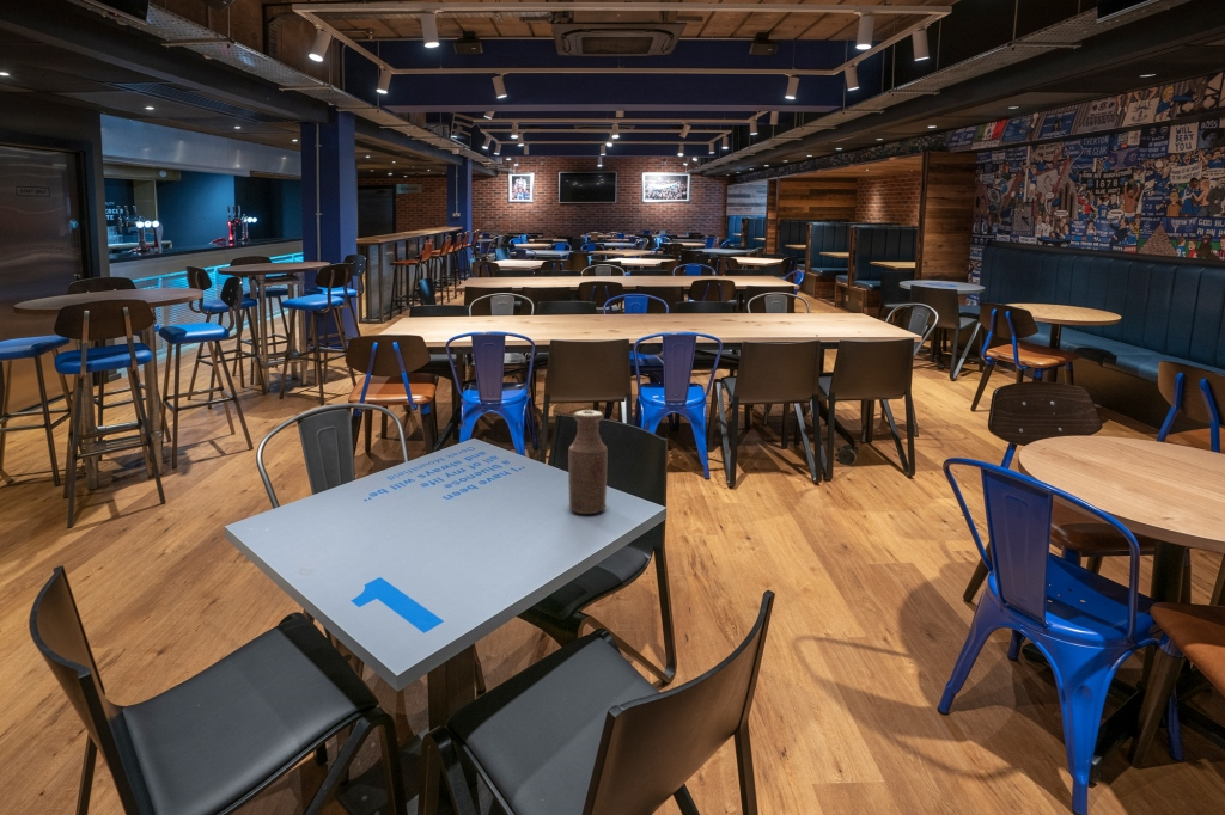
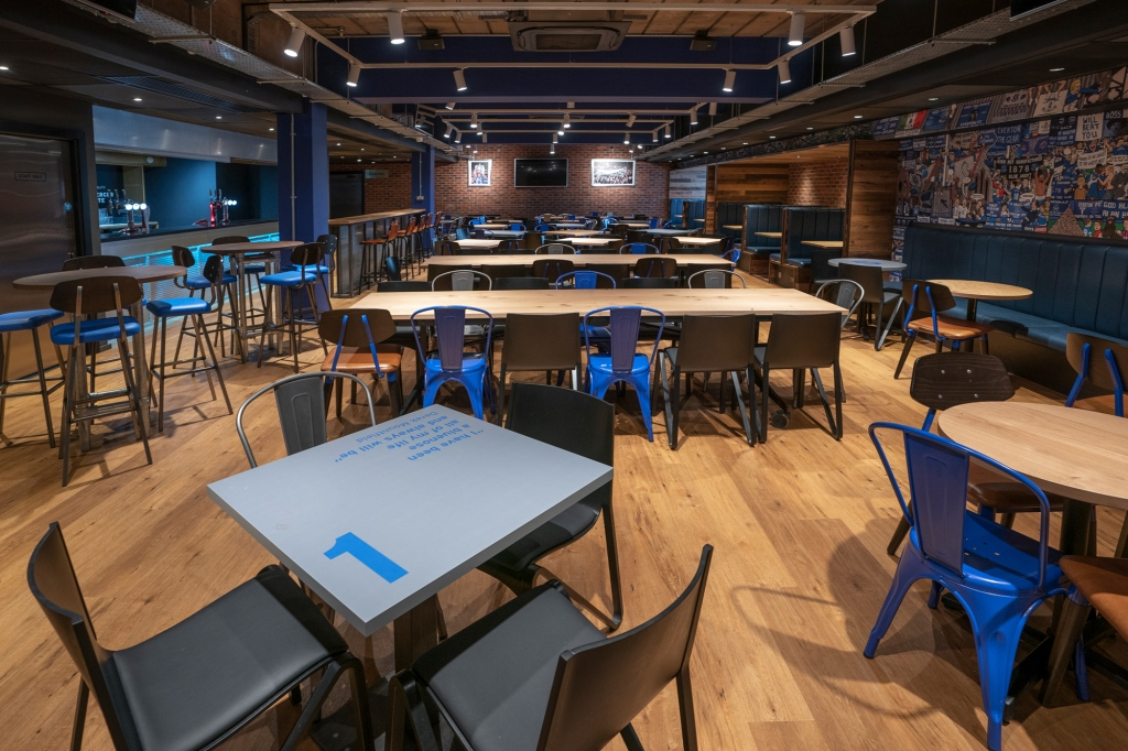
- bottle (587, 461)
